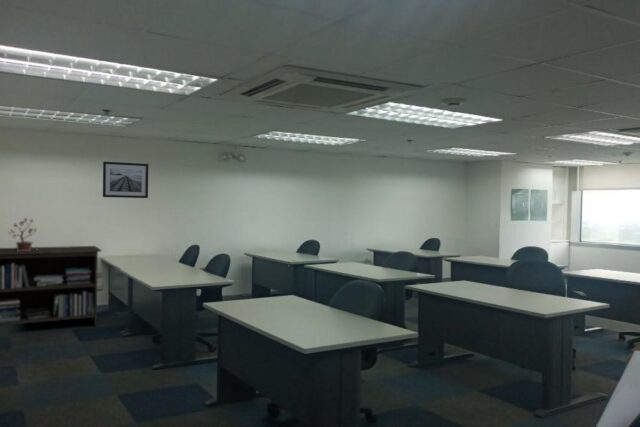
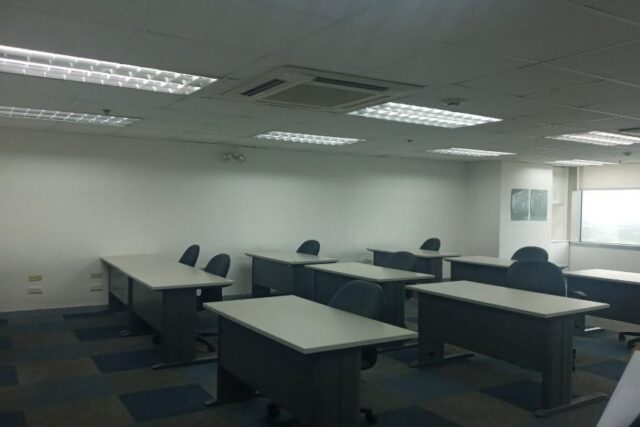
- potted plant (22, 234)
- storage cabinet (39, 287)
- wall art (126, 180)
